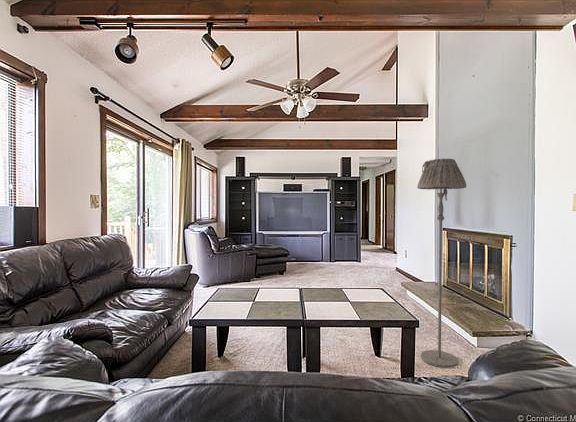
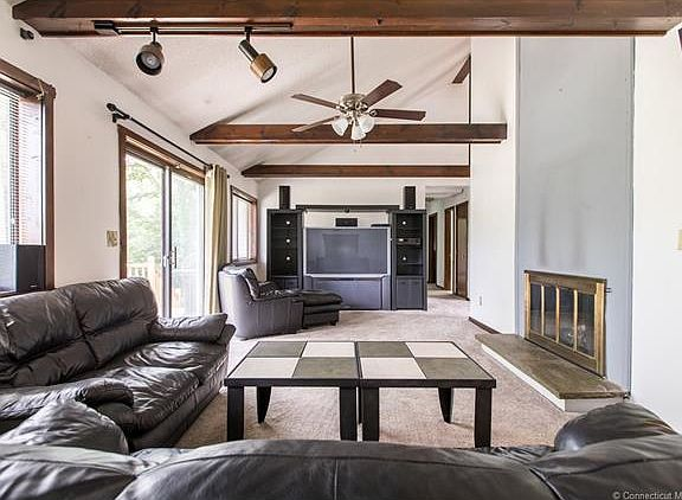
- floor lamp (440, 260)
